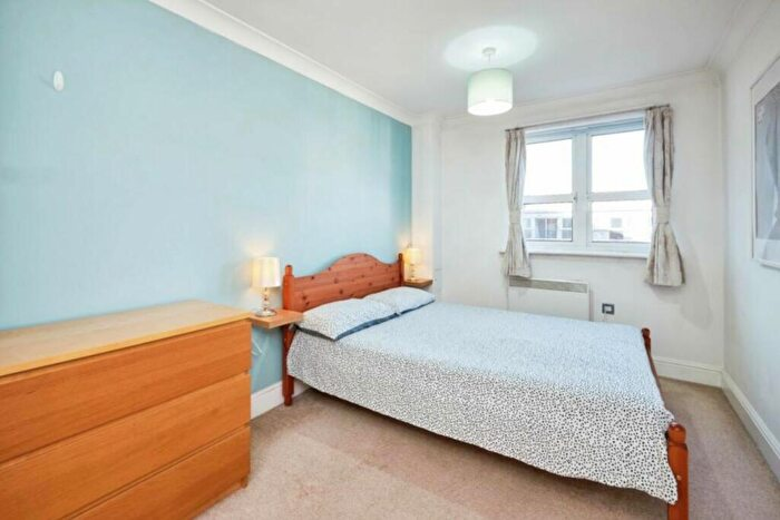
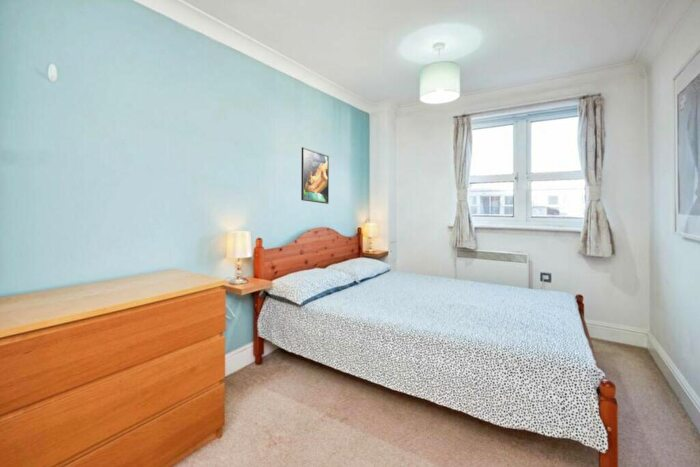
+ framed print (315, 176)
